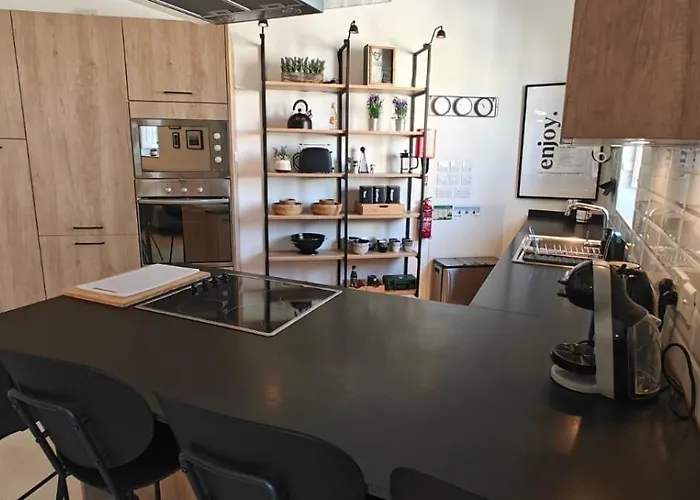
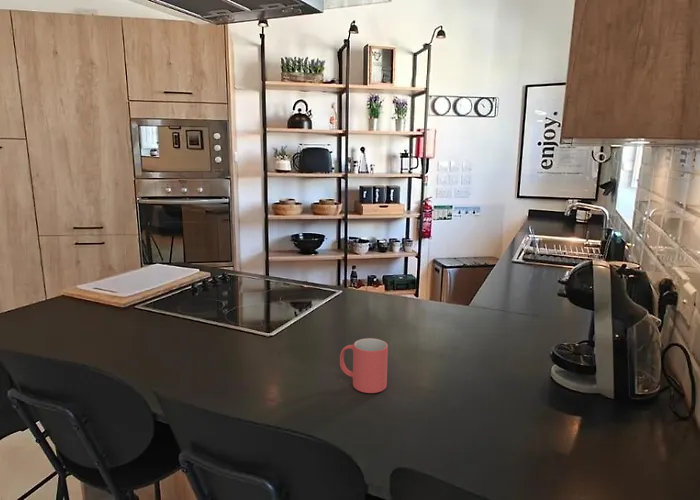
+ mug (362, 363)
